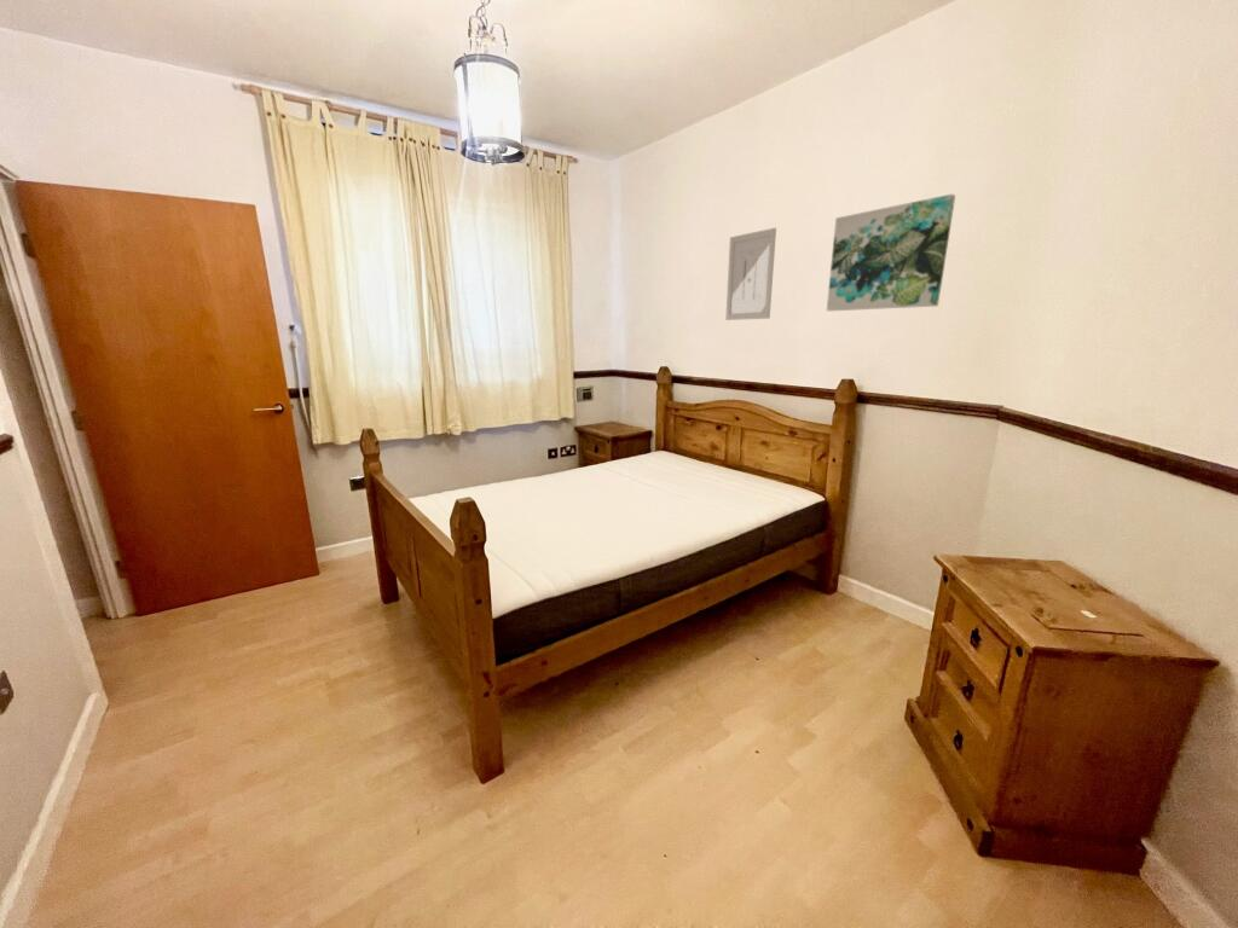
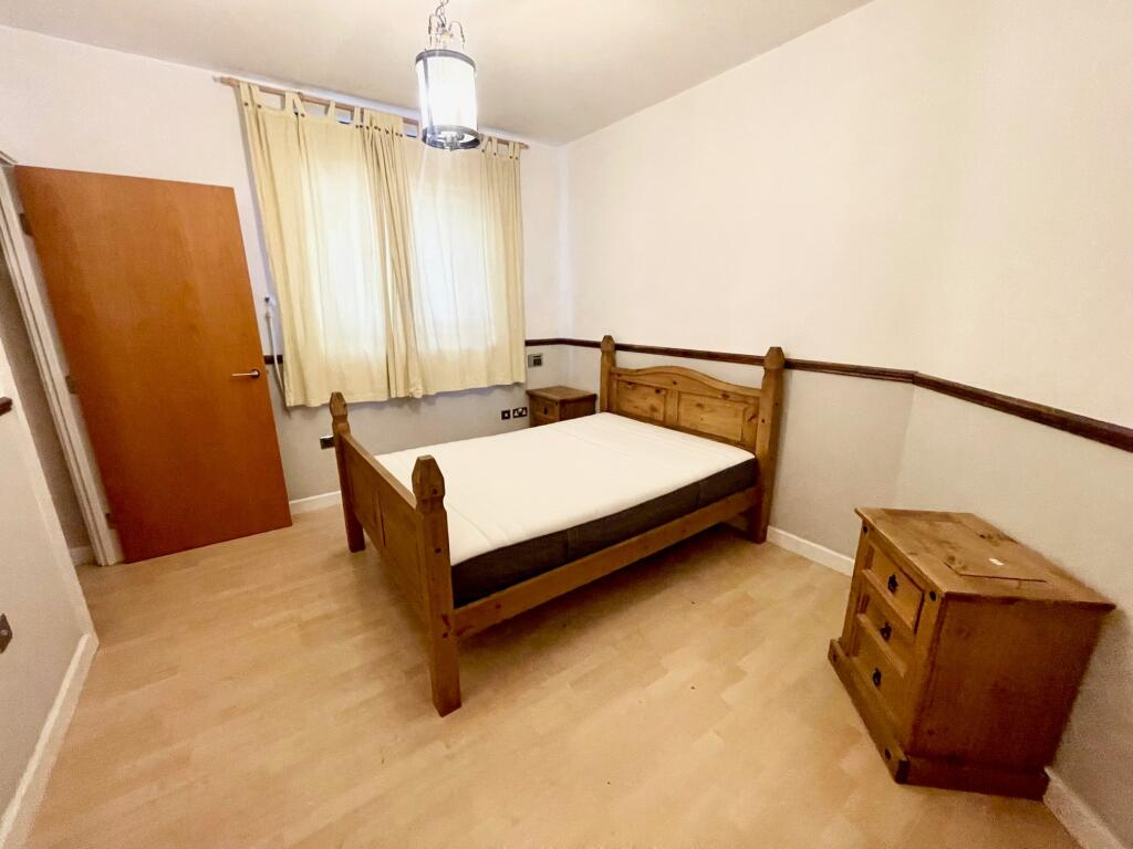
- wall art (748, 277)
- wall art (884, 259)
